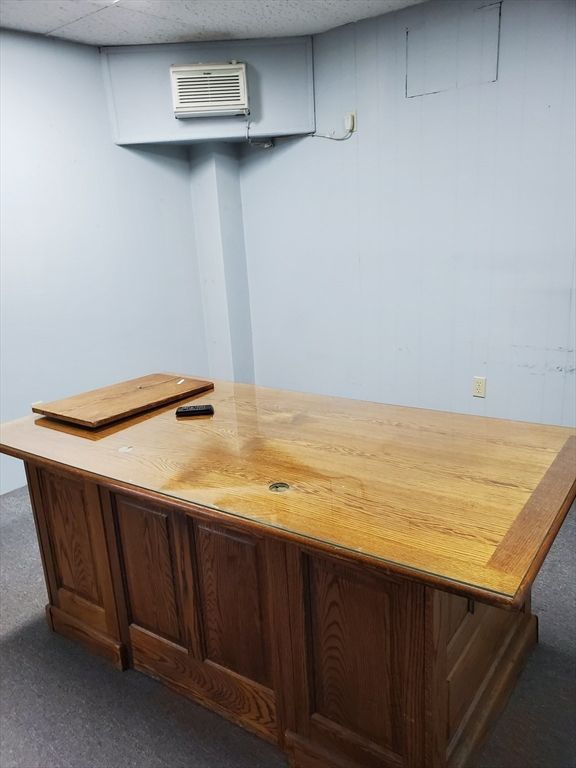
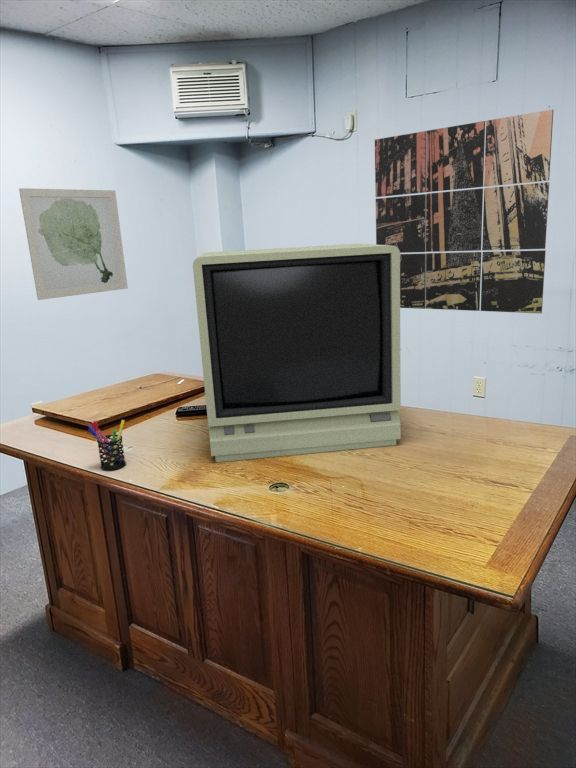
+ pen holder (109, 443)
+ wall art (78, 242)
+ monitor (291, 340)
+ wall art (453, 221)
